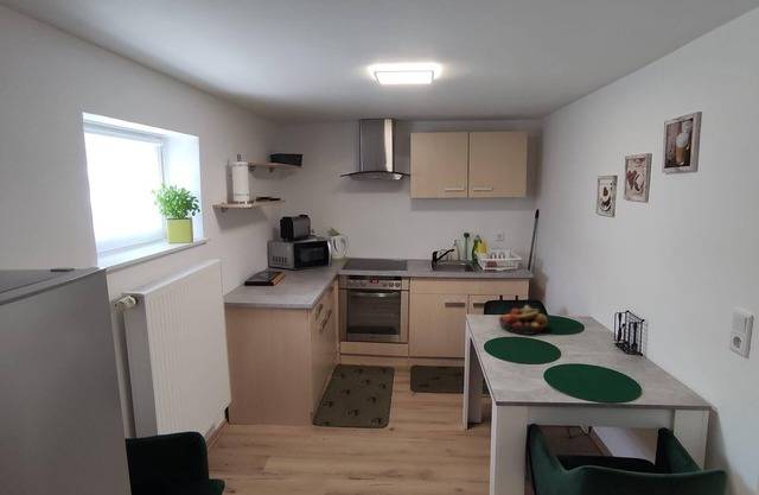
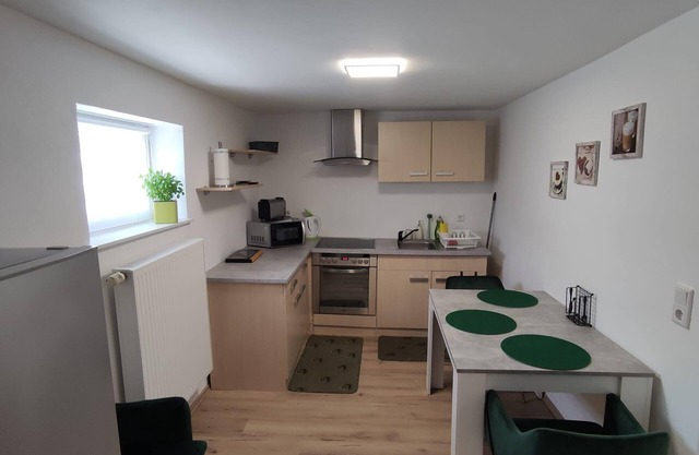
- fruit bowl (522, 317)
